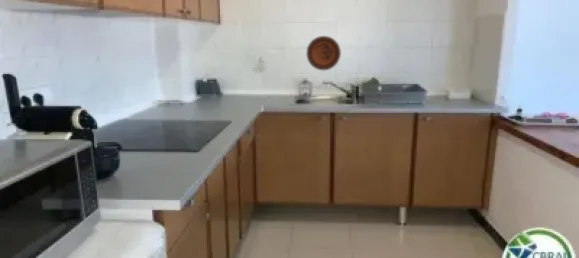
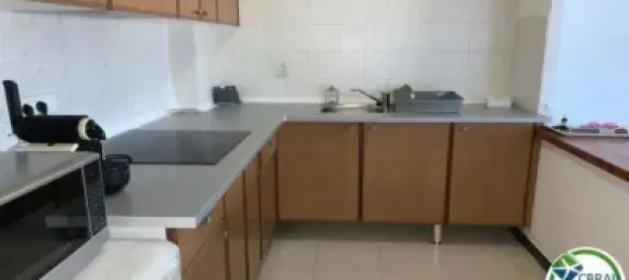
- decorative plate (323, 53)
